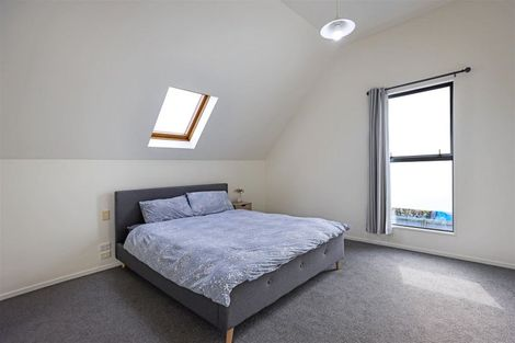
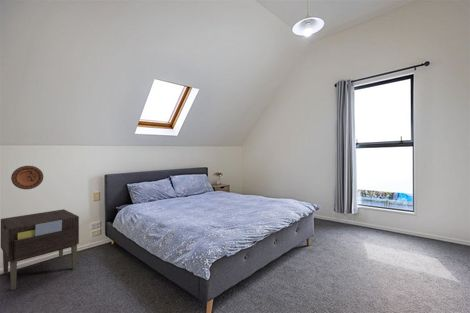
+ decorative plate (27, 177)
+ nightstand (40, 244)
